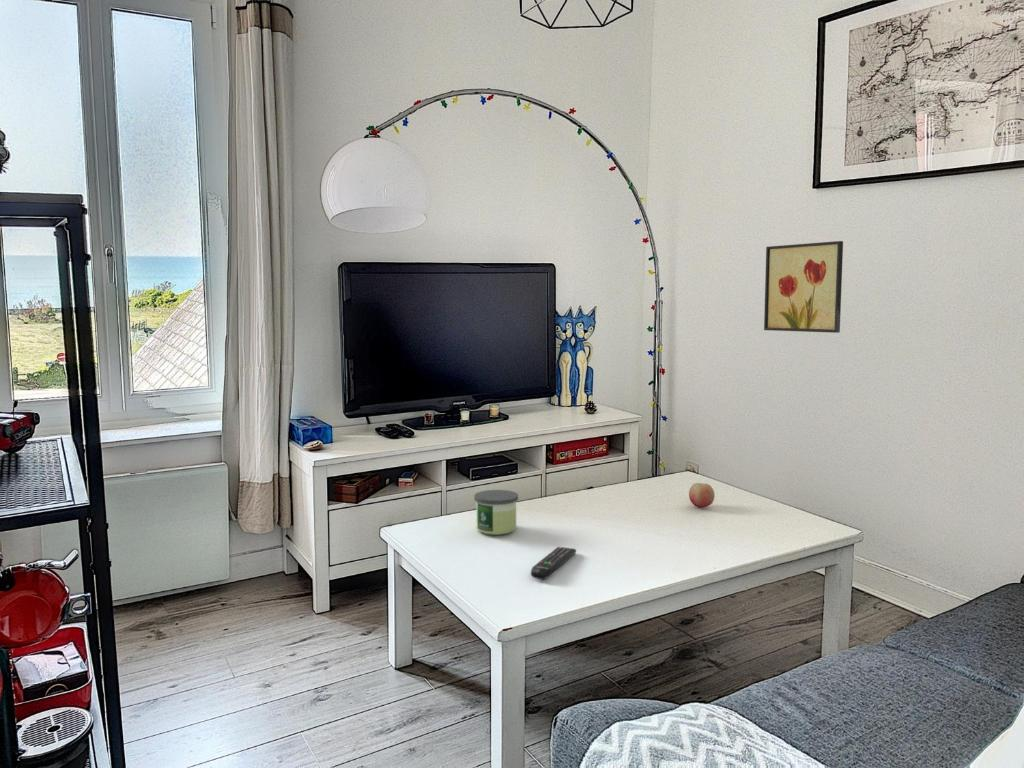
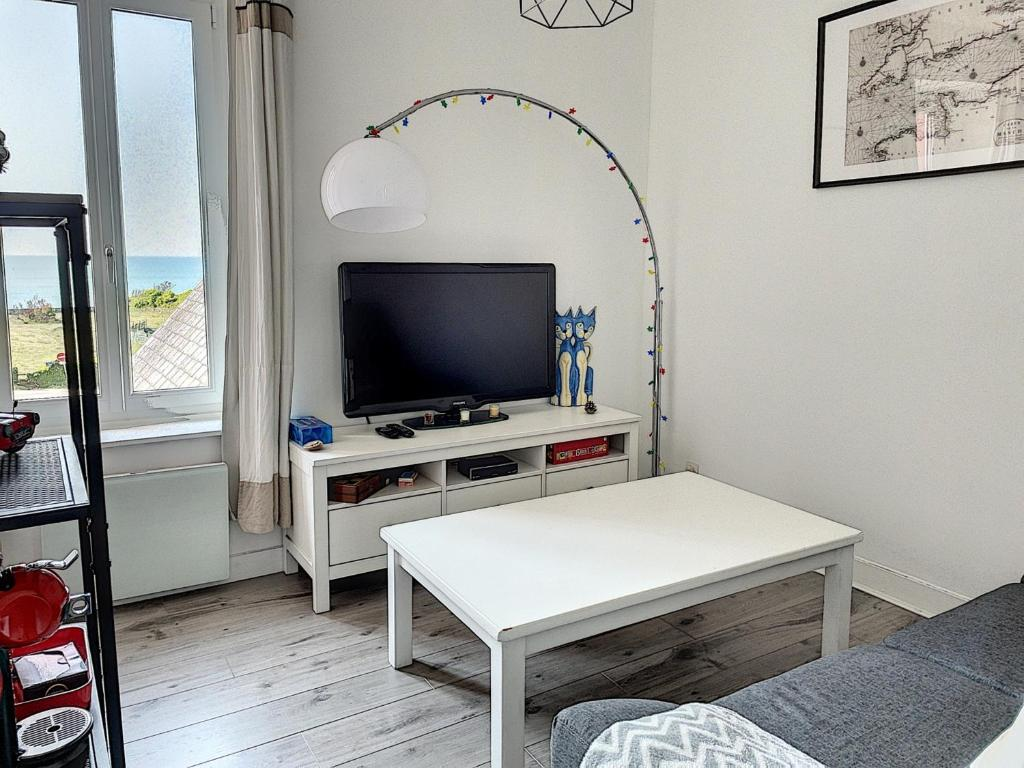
- remote control (554, 561)
- fruit (701, 495)
- candle (496, 512)
- wall art (802, 287)
